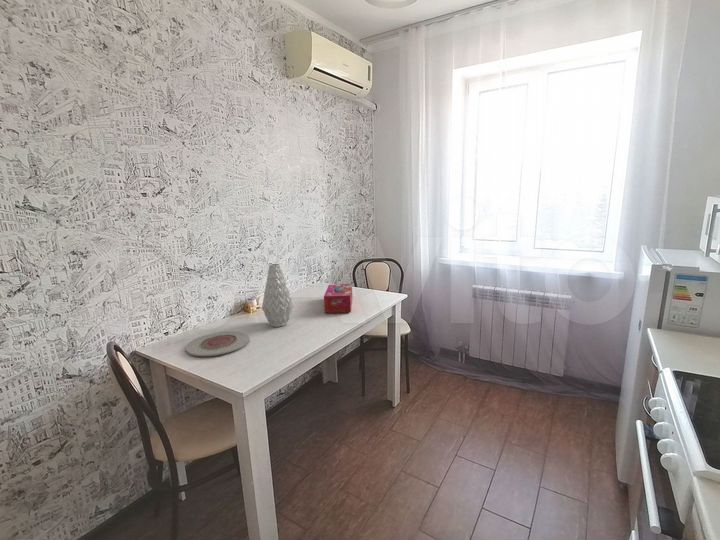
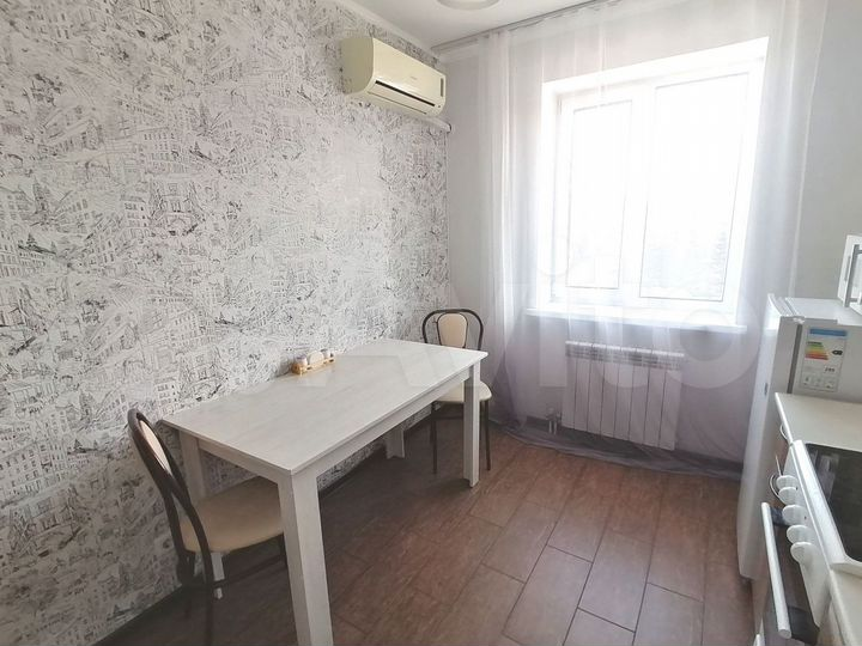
- tissue box (339, 297)
- vase (277, 294)
- plate (218, 342)
